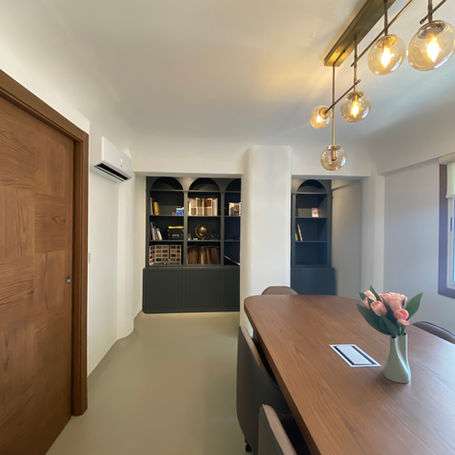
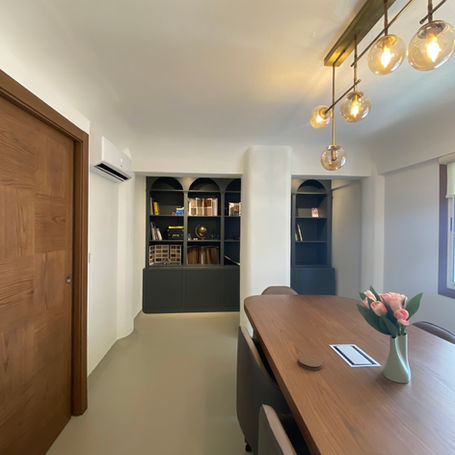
+ coaster (310, 361)
